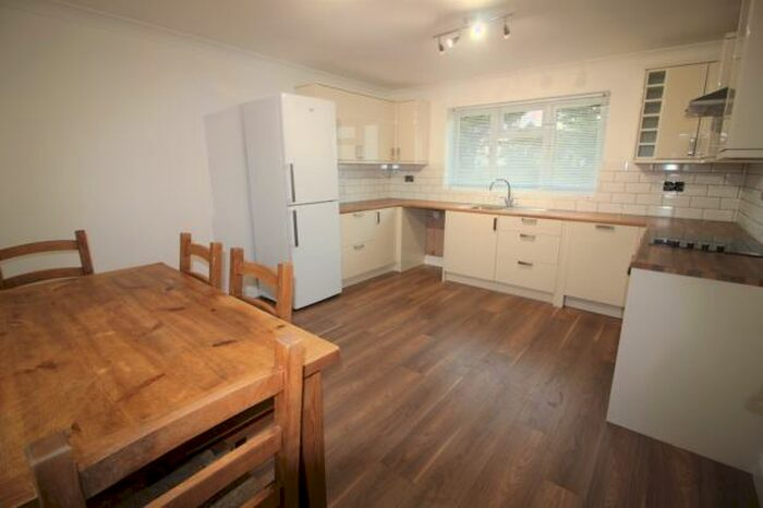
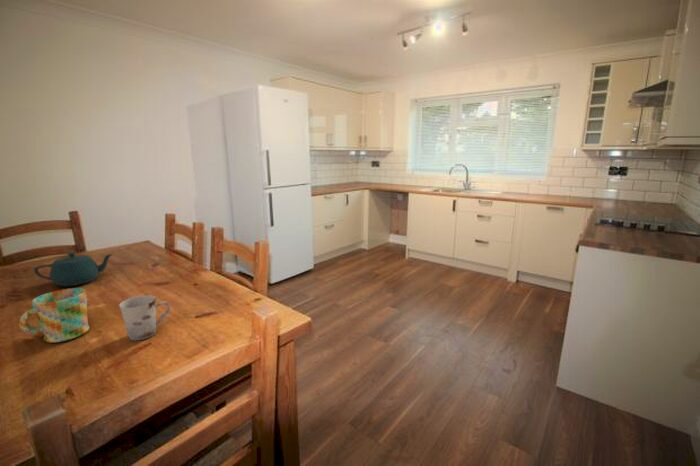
+ teapot (76, 267)
+ mug (56, 316)
+ cup (147, 316)
